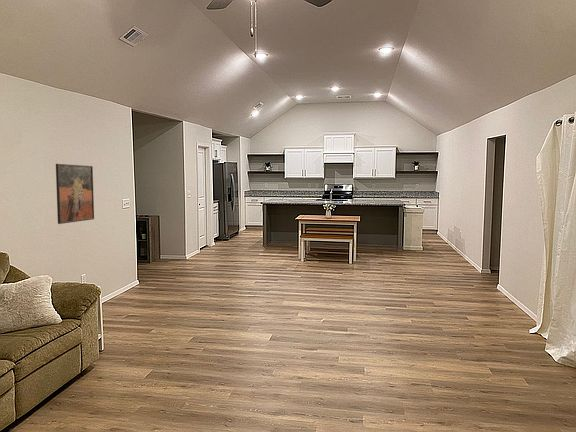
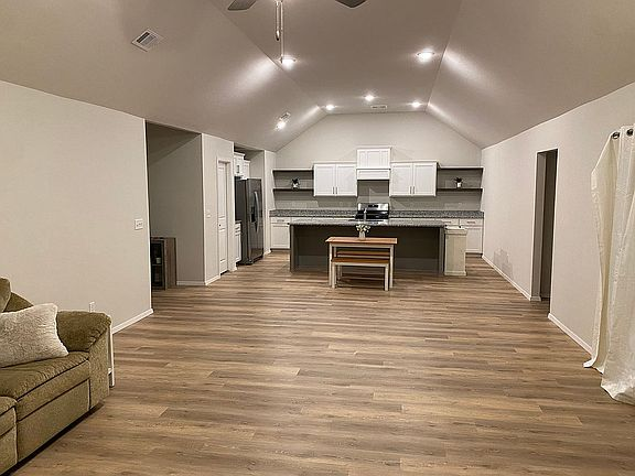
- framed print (76, 193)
